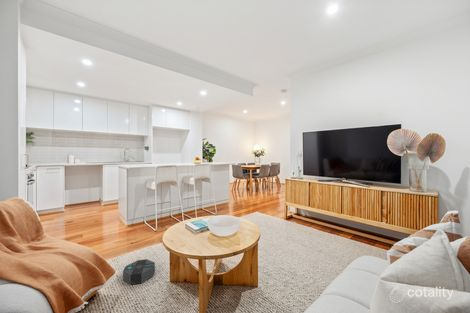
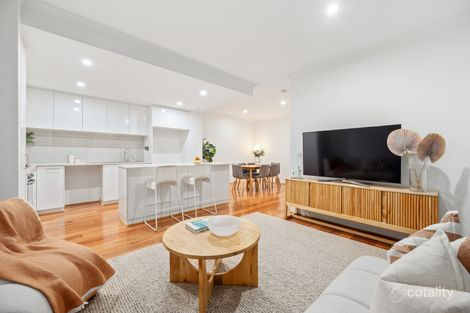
- speaker (139, 271)
